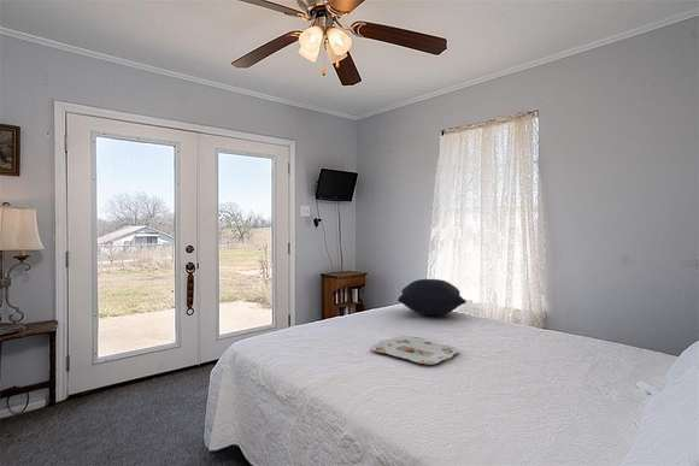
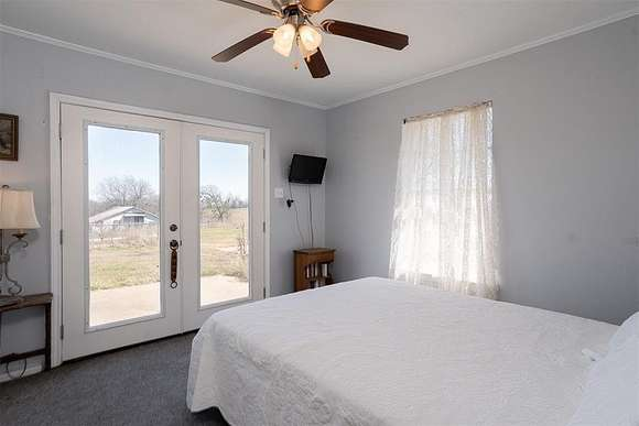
- pillow (430, 296)
- serving tray (413, 349)
